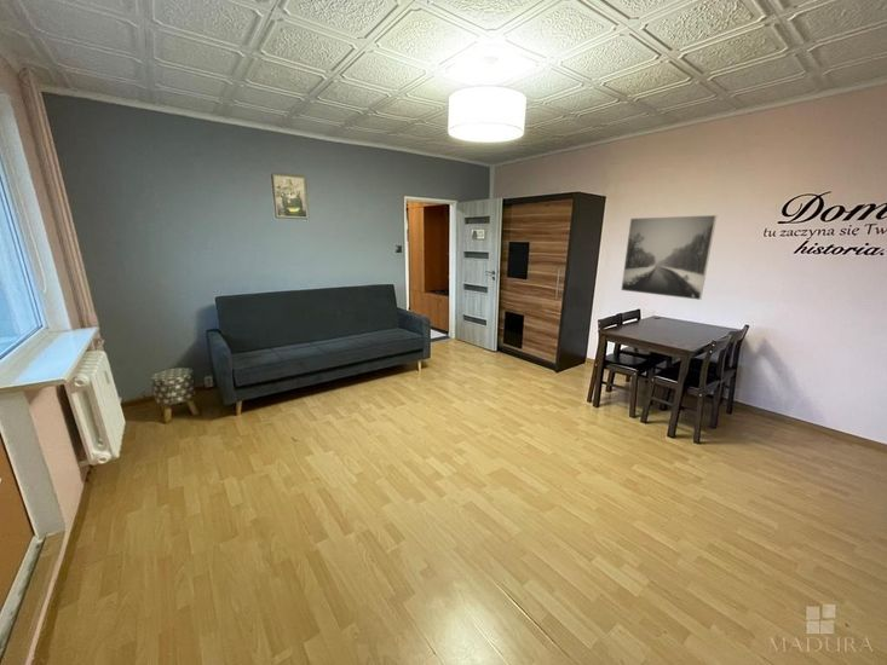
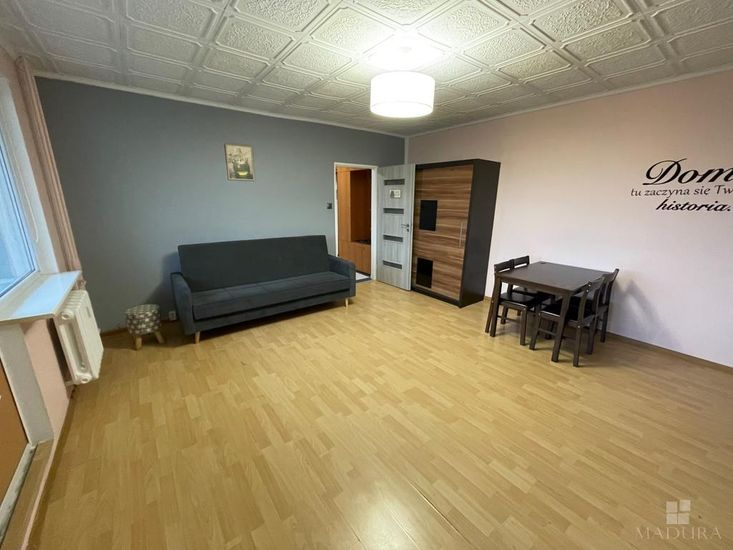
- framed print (663, 256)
